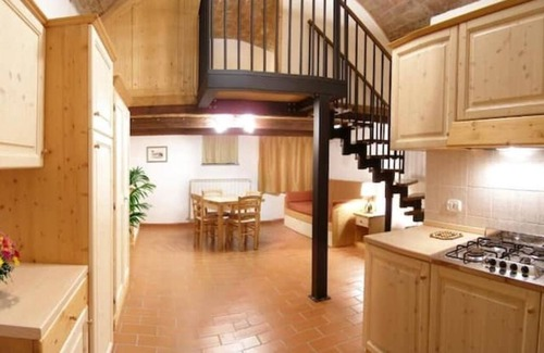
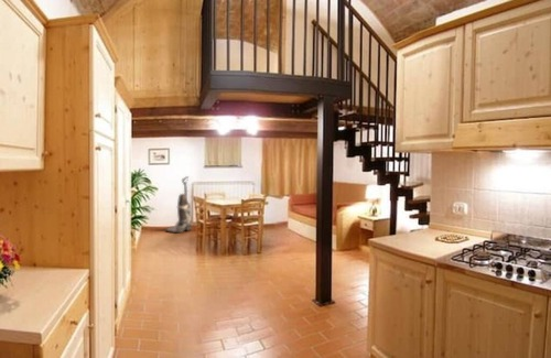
+ vacuum cleaner (180, 203)
